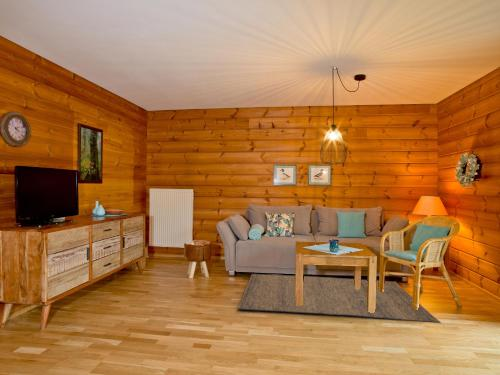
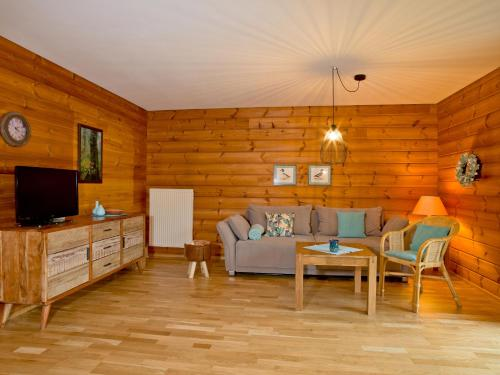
- rug (327, 293)
